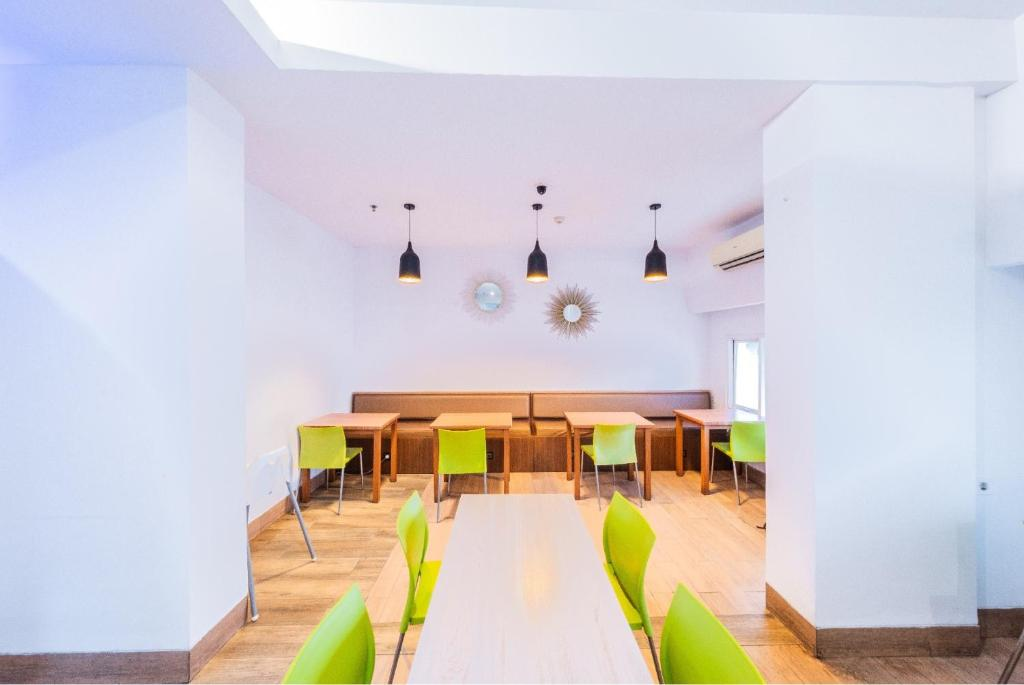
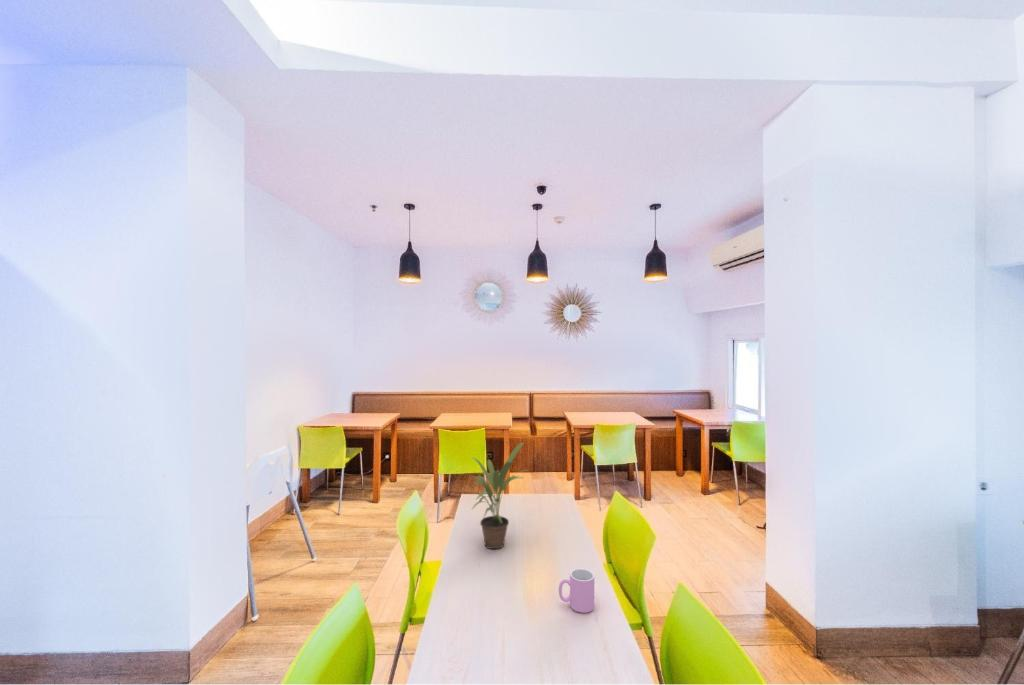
+ potted plant (498, 498)
+ cup (576, 590)
